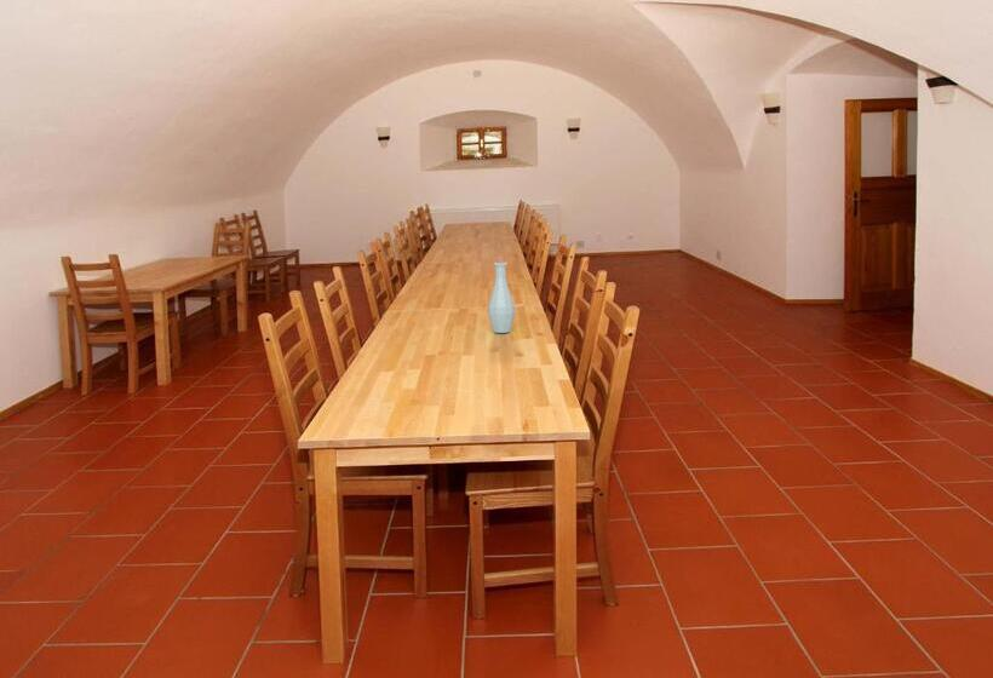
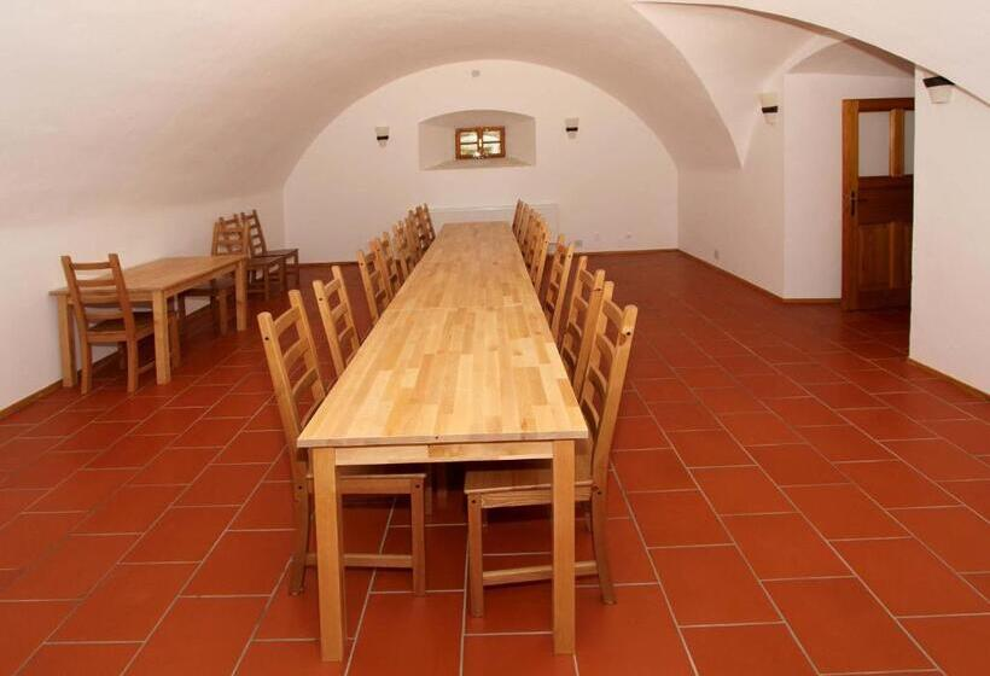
- bottle (500, 294)
